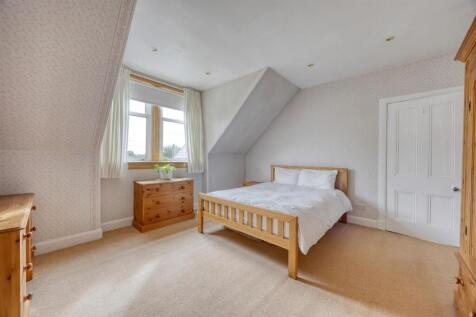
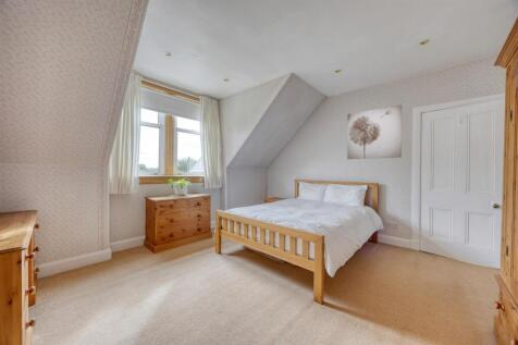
+ wall art (372, 134)
